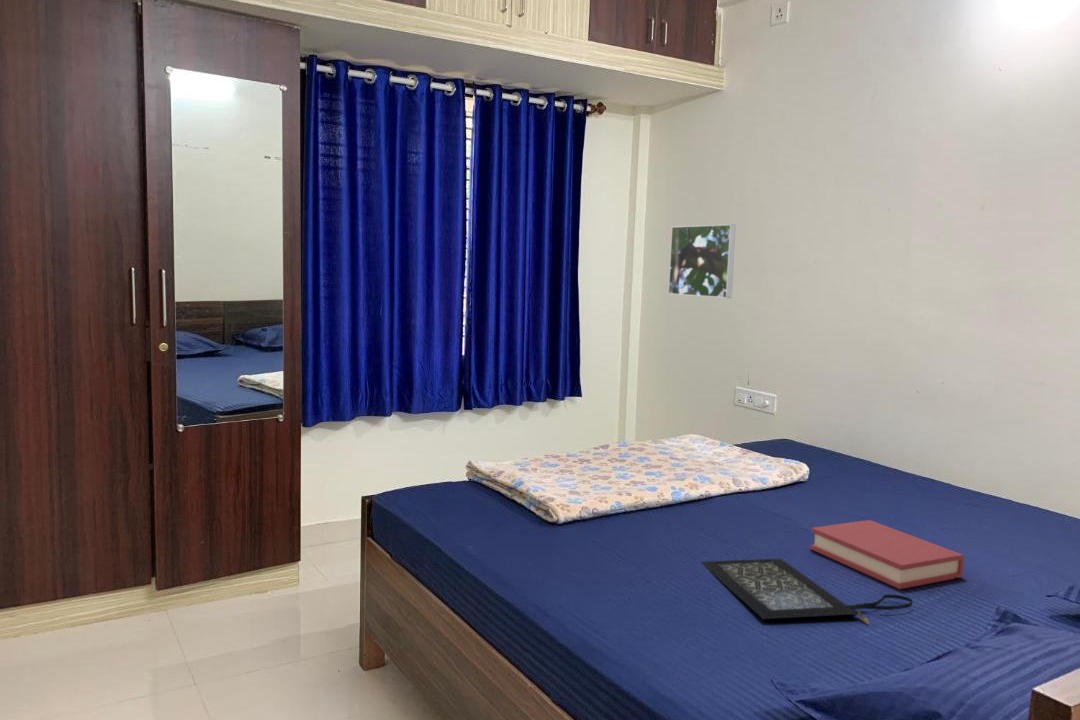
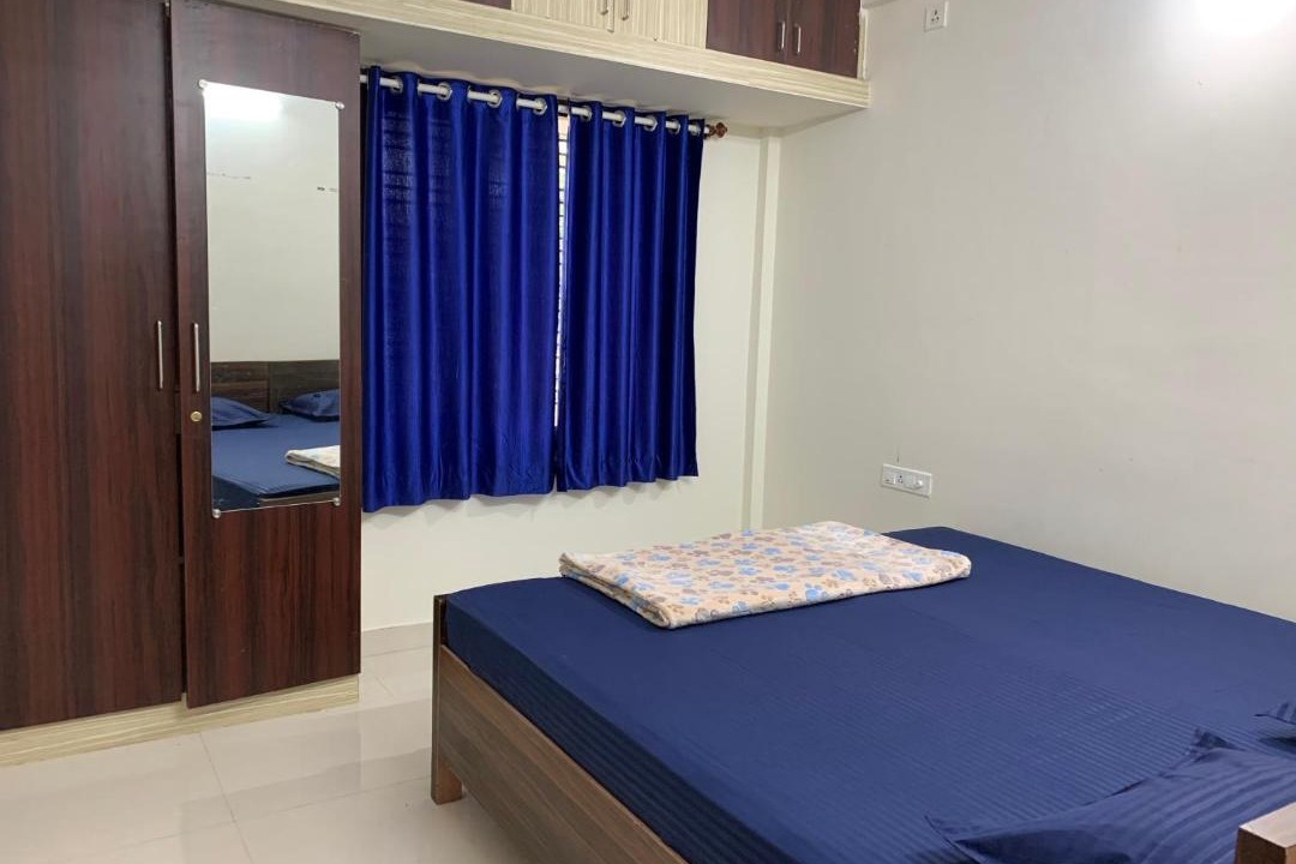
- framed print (700, 260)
- clutch bag (780, 588)
- hardback book (884, 551)
